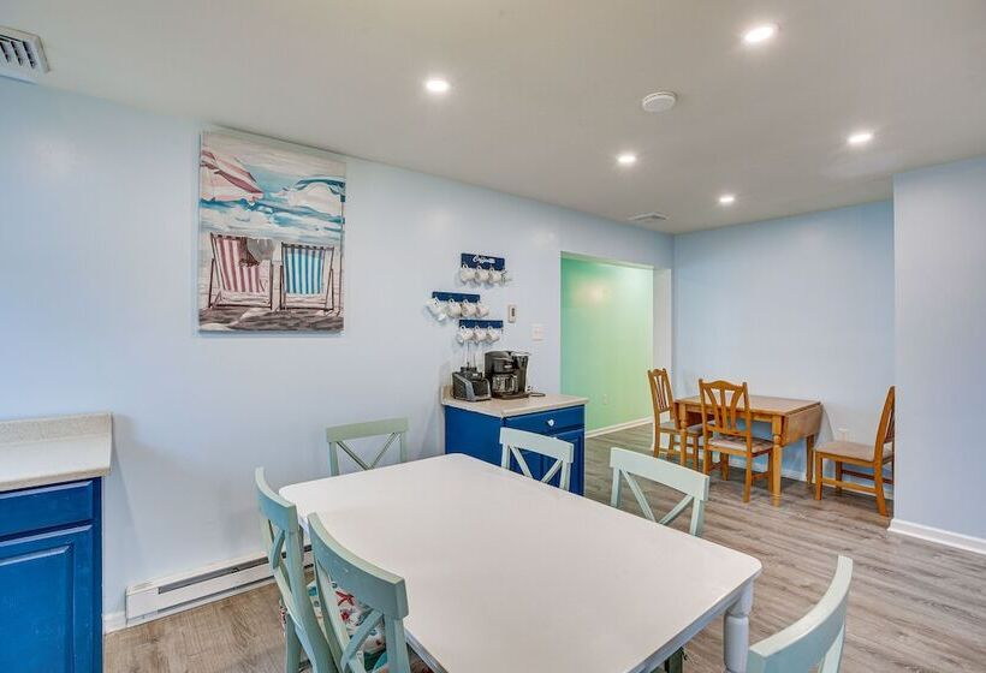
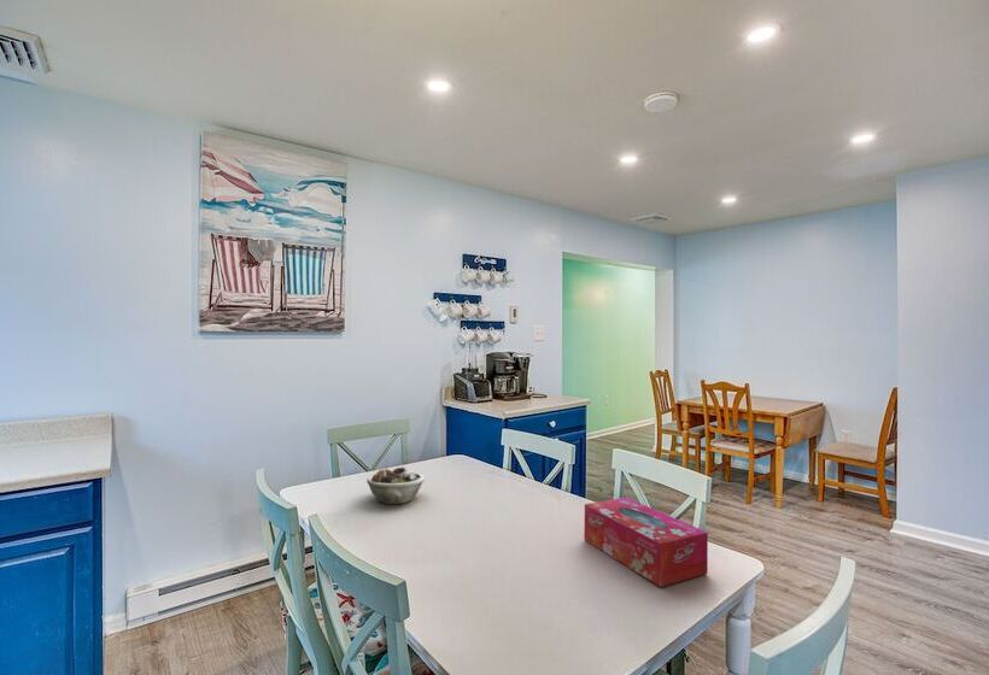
+ tissue box (640, 535)
+ succulent planter (396, 483)
